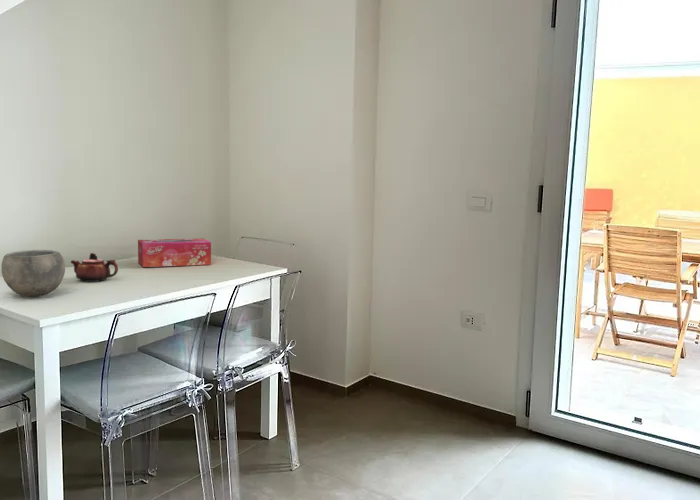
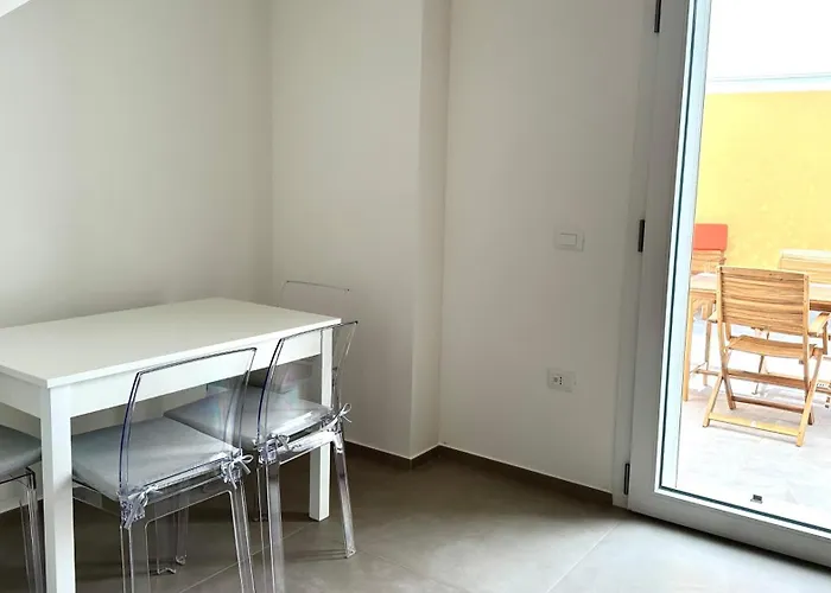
- tissue box (174, 252)
- bowl (34, 273)
- teapot (94, 266)
